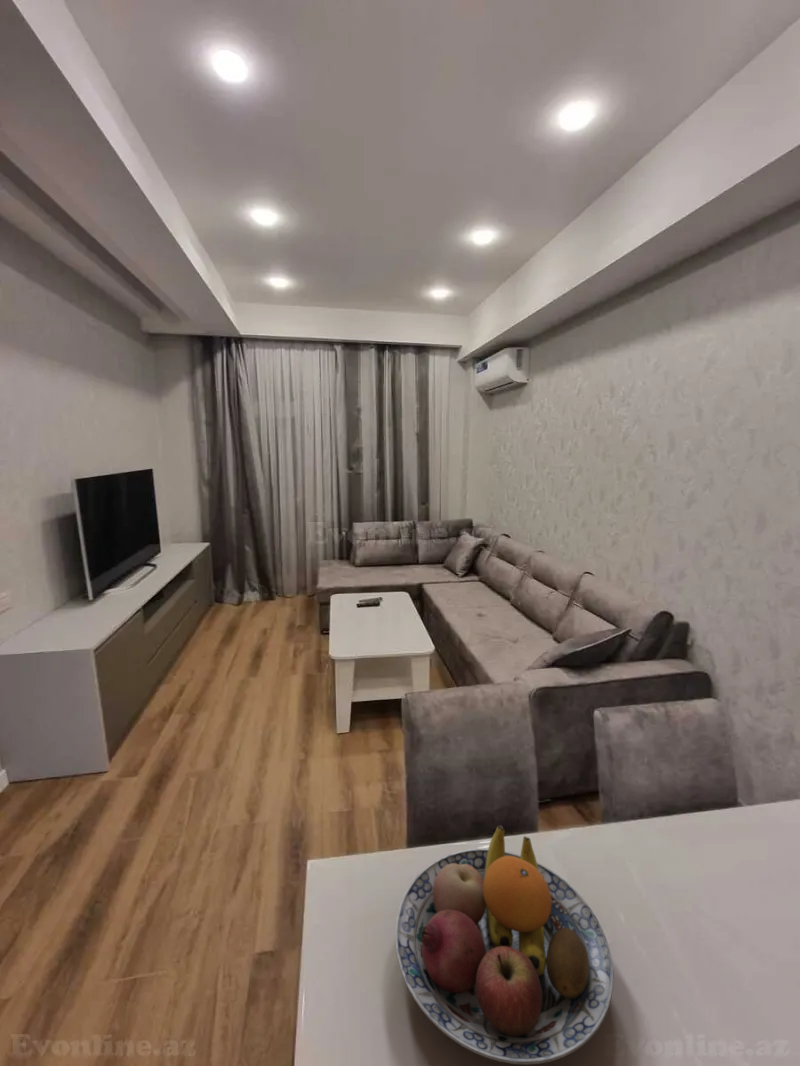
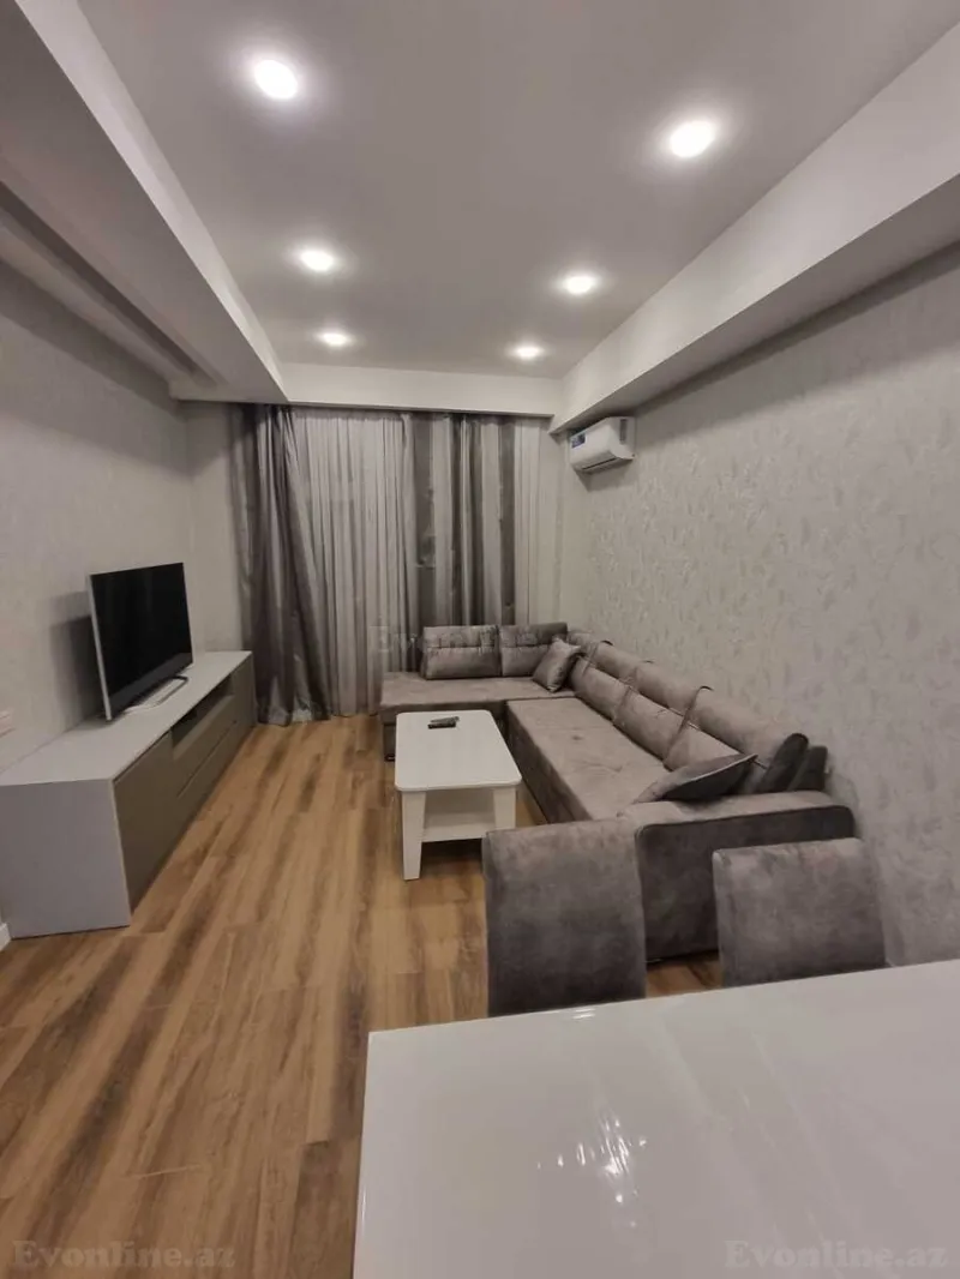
- fruit bowl (499, 925)
